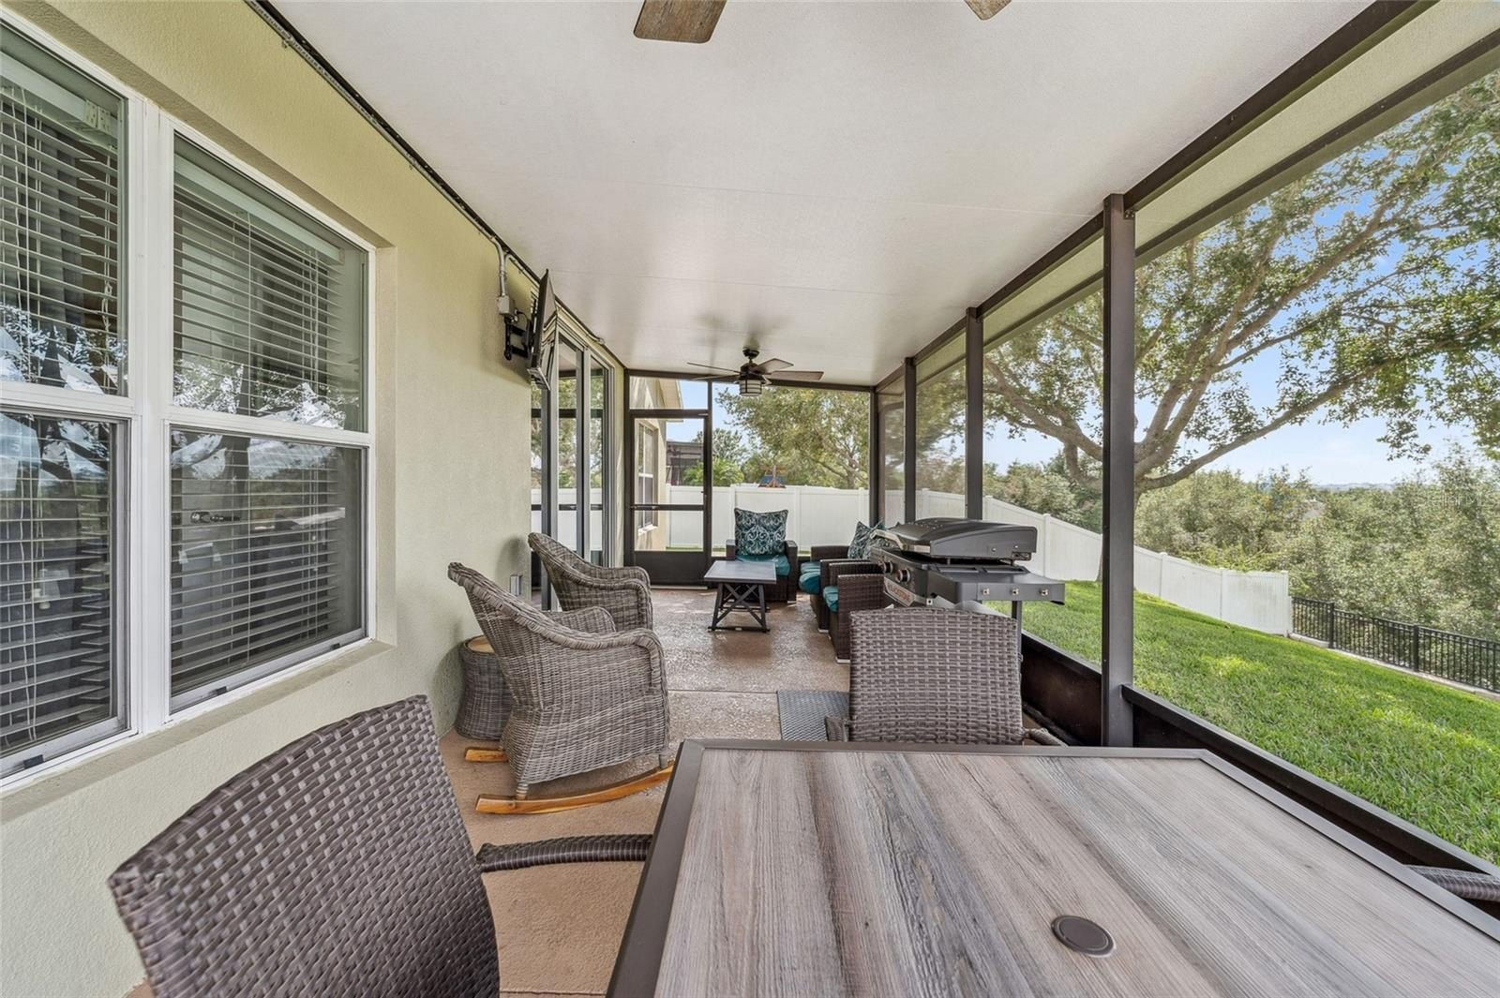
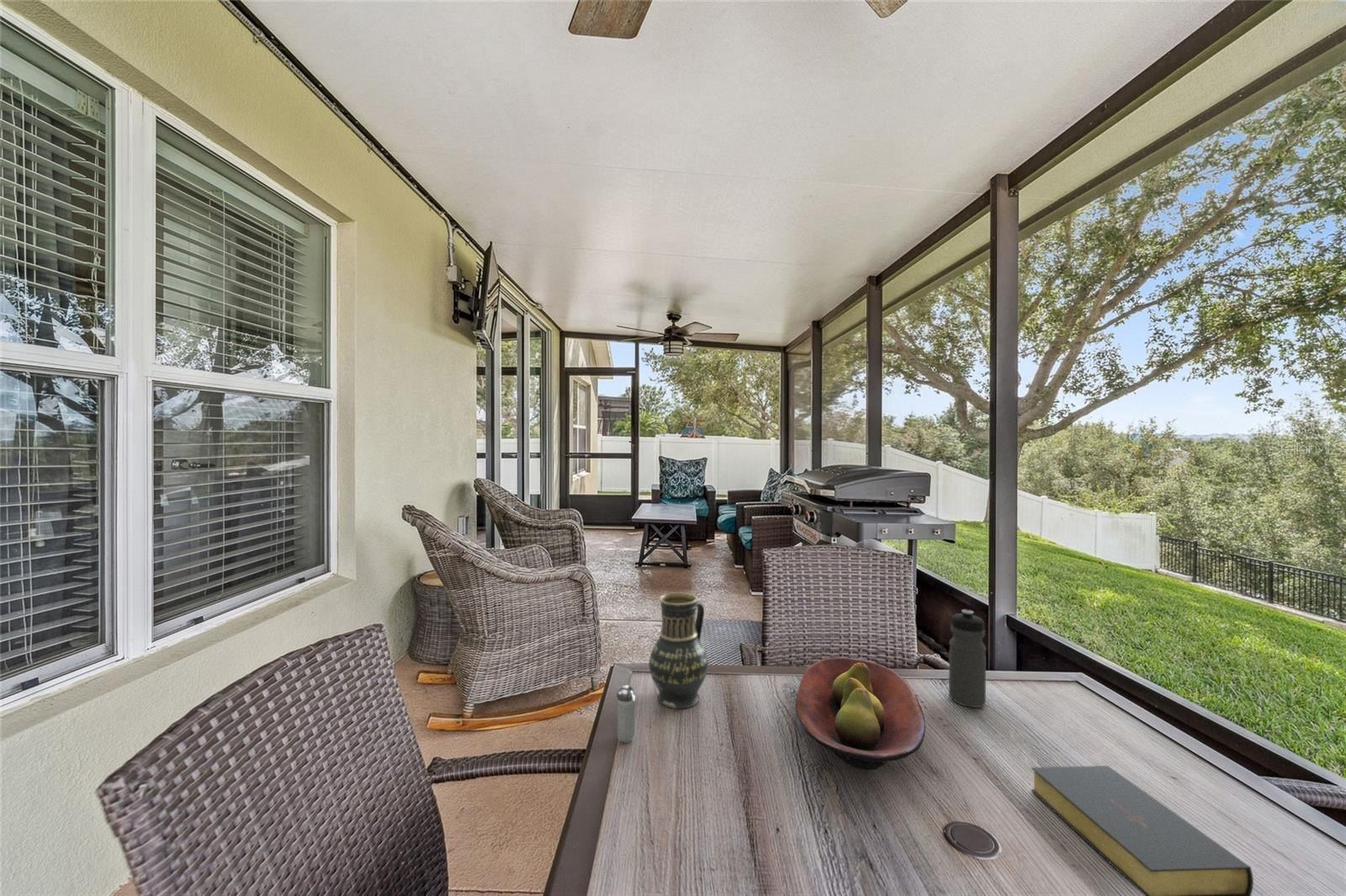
+ shaker (626, 713)
+ vase (678, 648)
+ bible (1112, 812)
+ water bottle (967, 655)
+ fruit bowl (856, 701)
